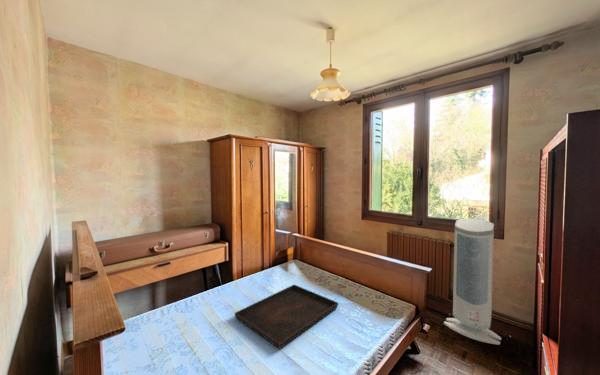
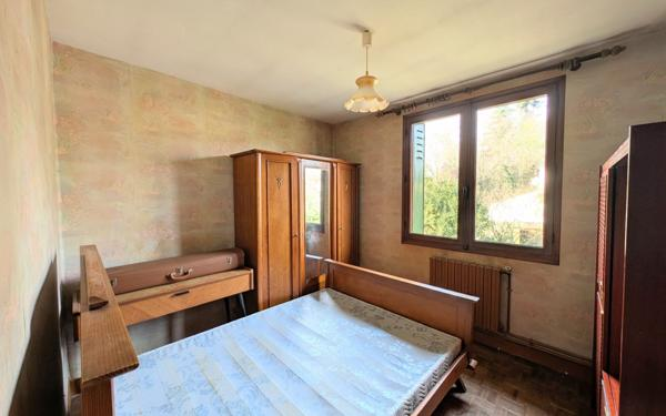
- air purifier (472, 275)
- serving tray (288, 310)
